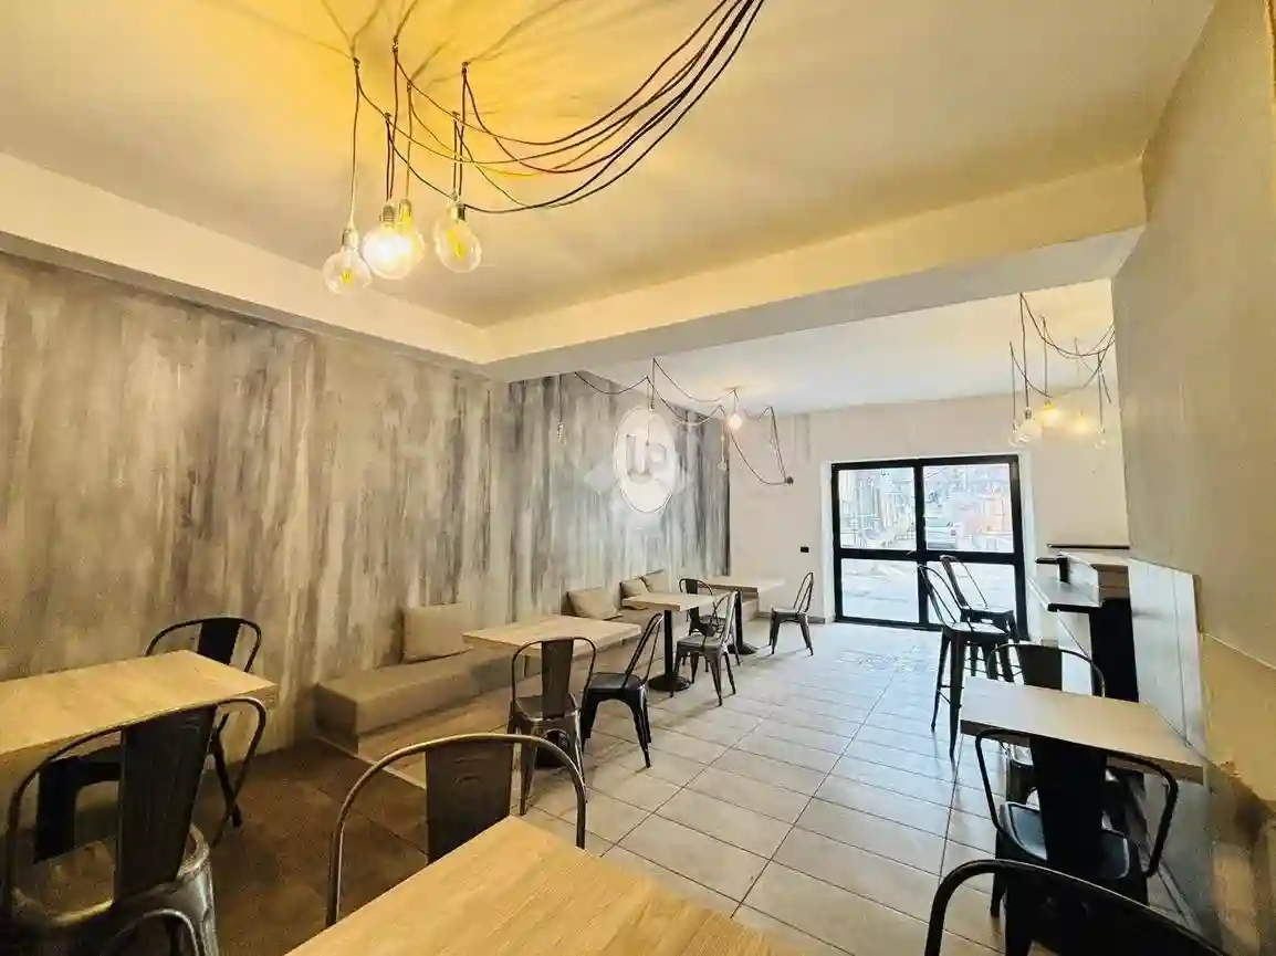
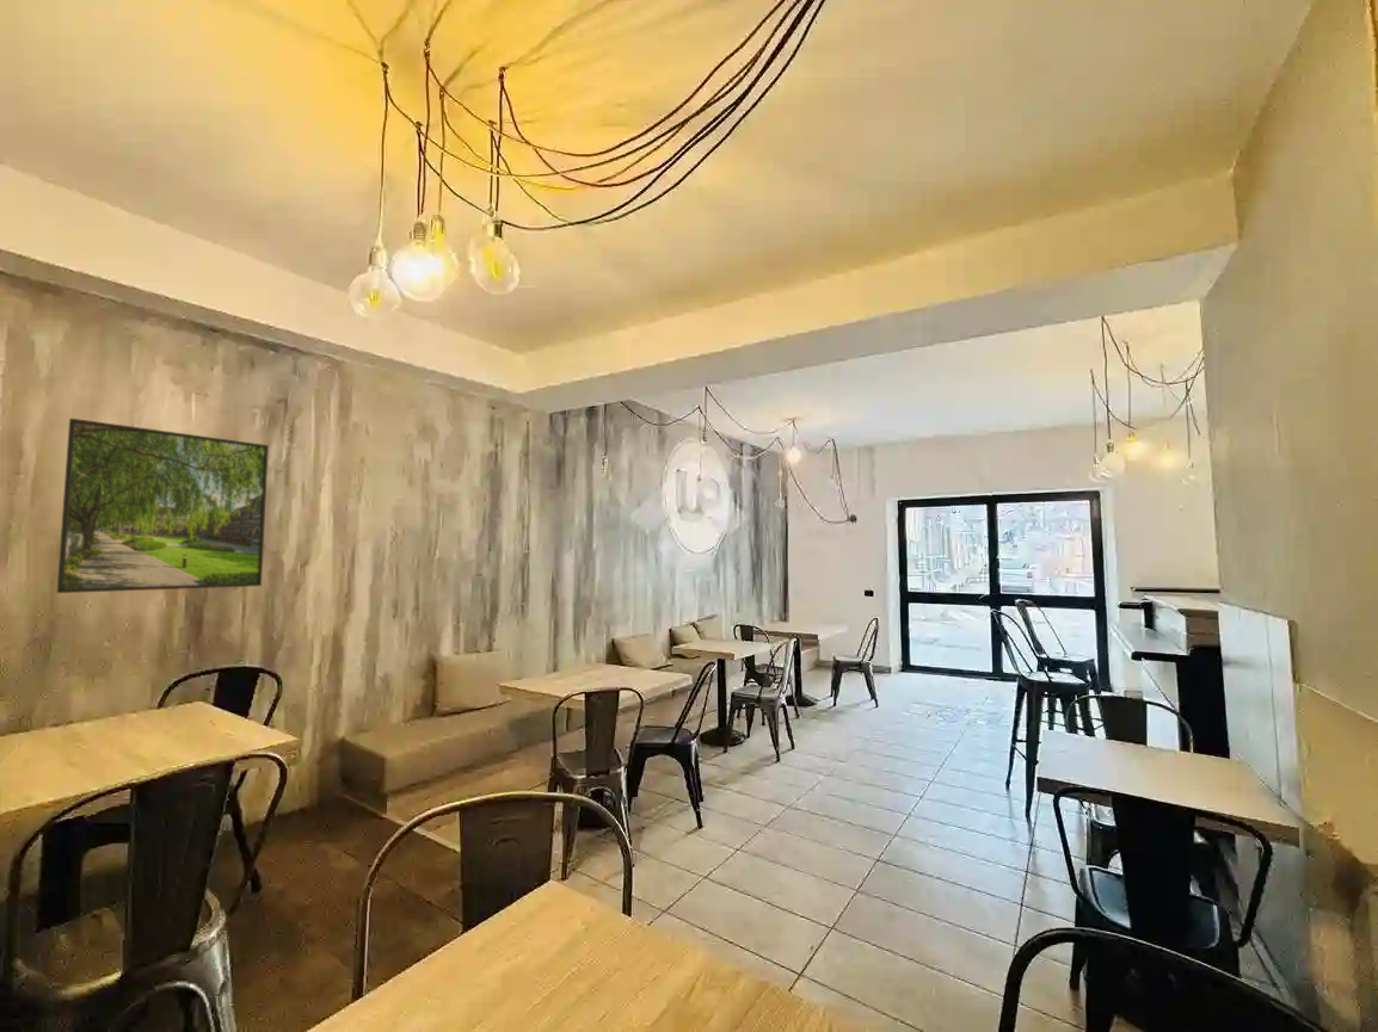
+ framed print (174, 509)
